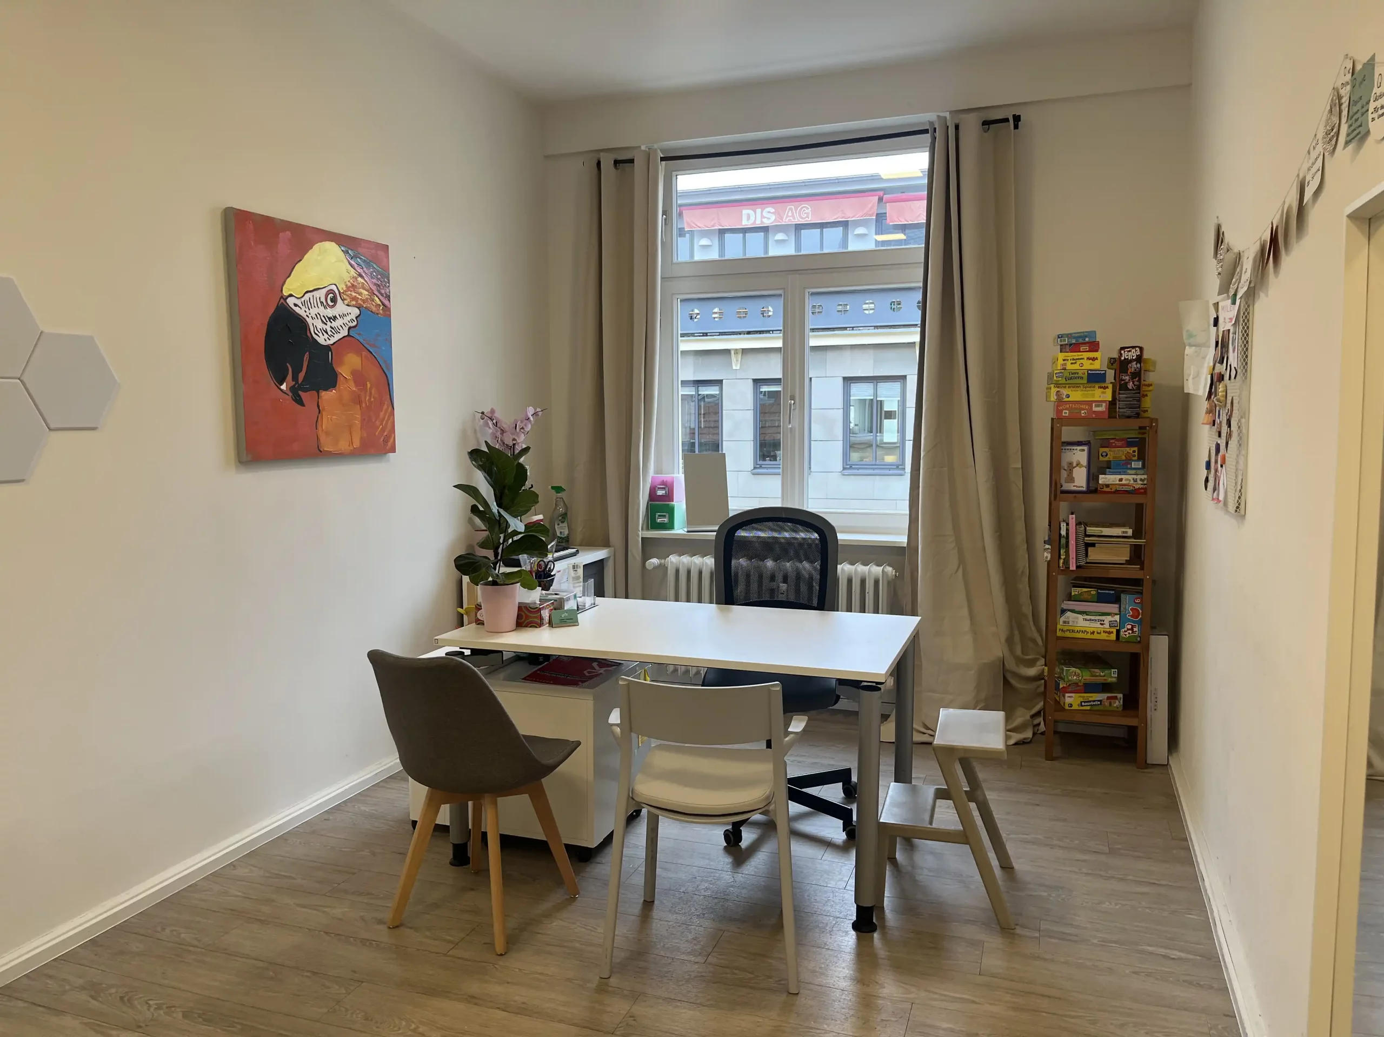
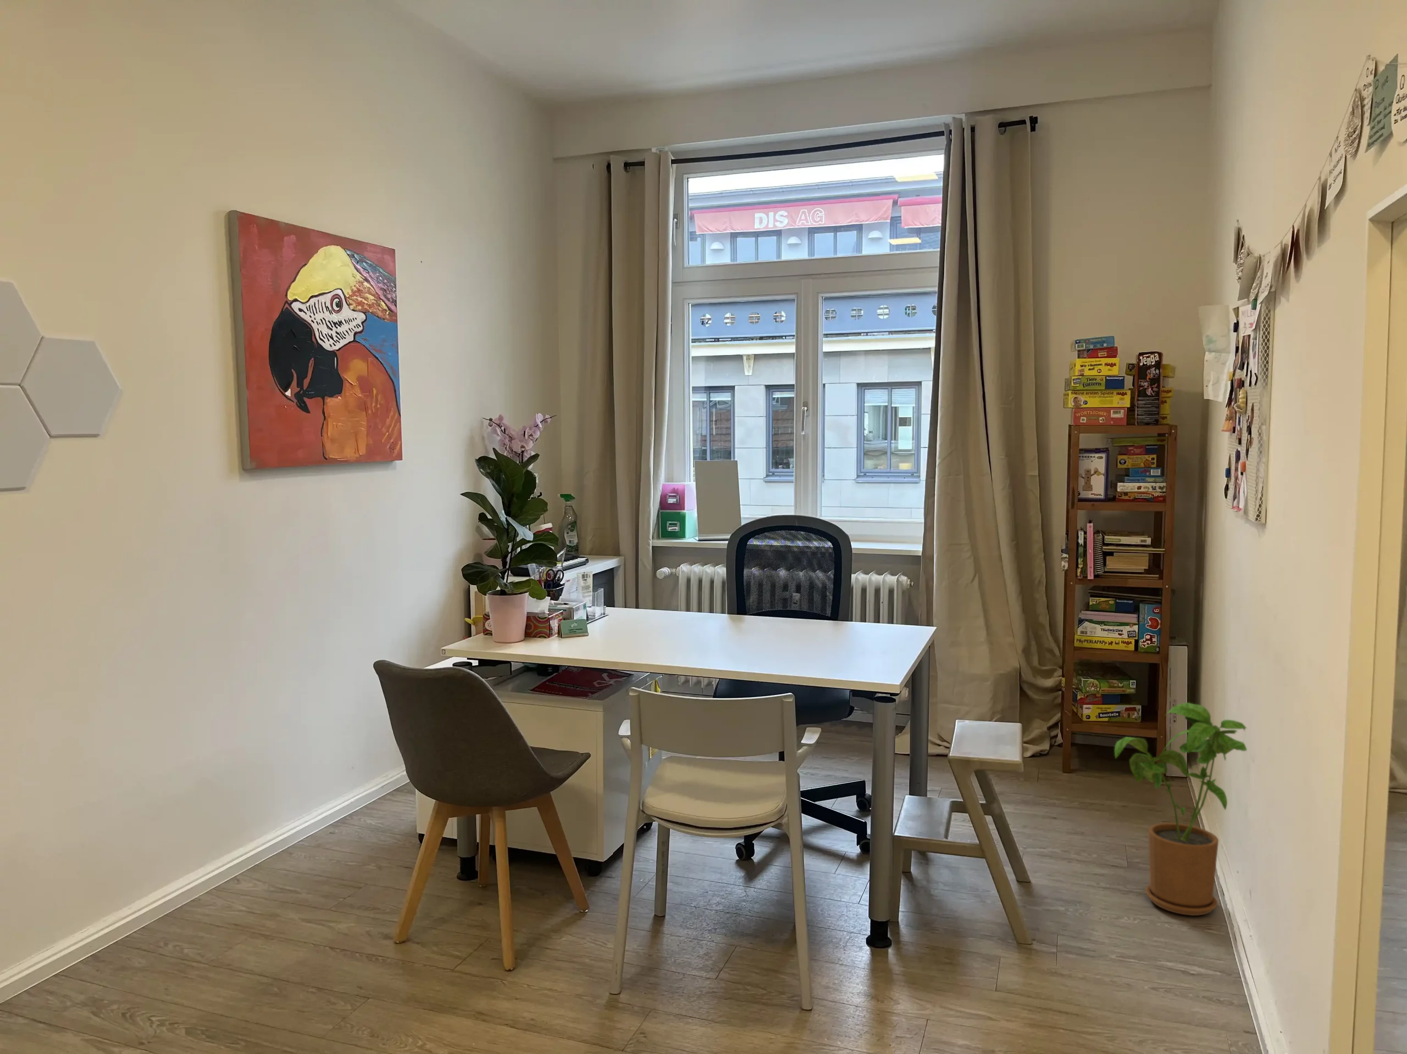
+ house plant (1177, 804)
